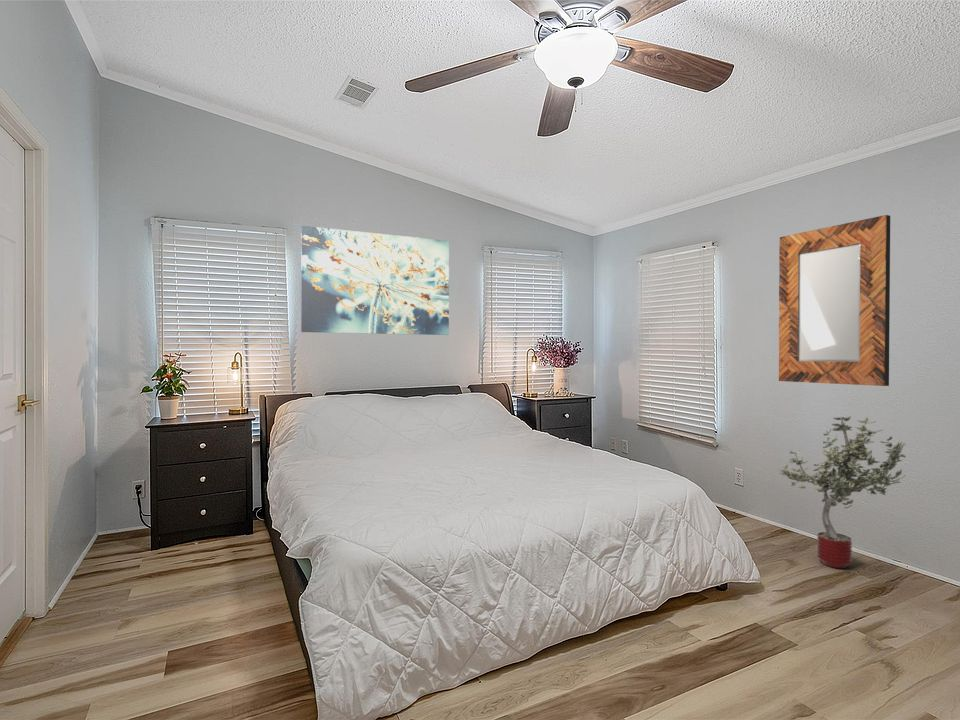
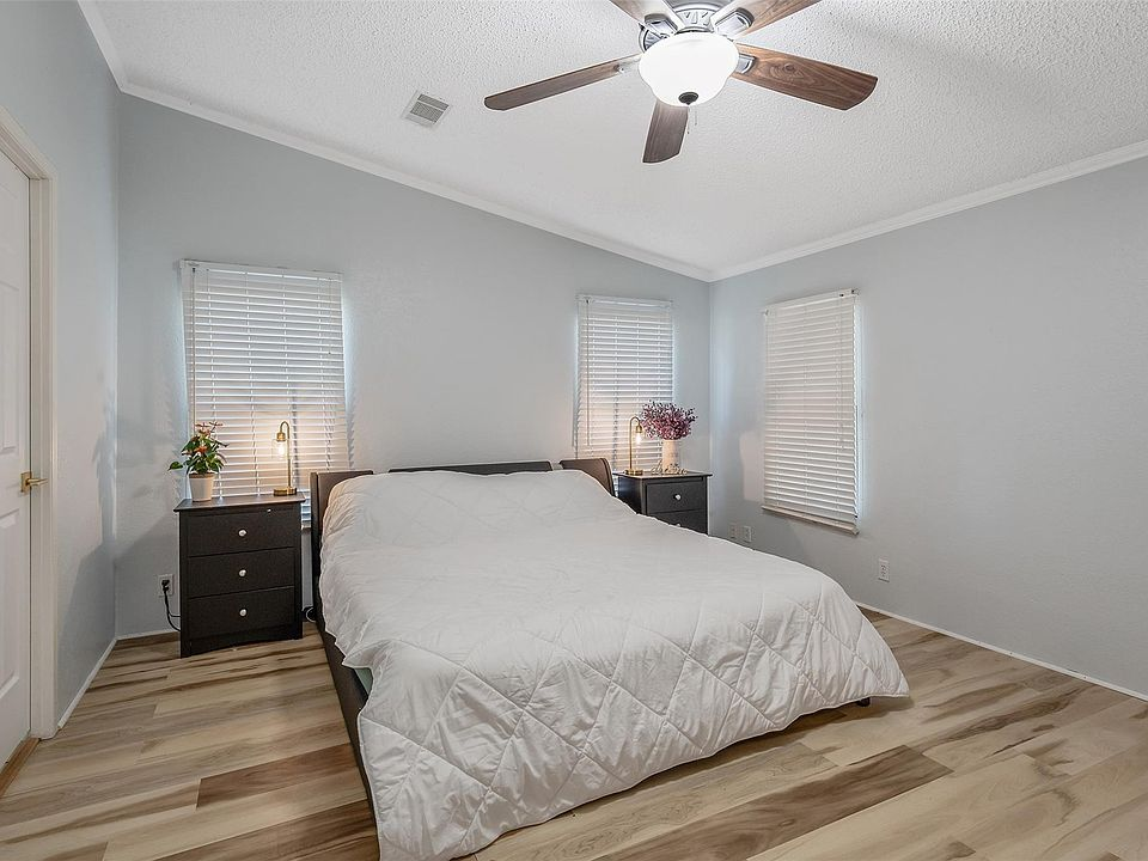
- wall art (379, 283)
- potted tree (839, 488)
- home mirror (829, 305)
